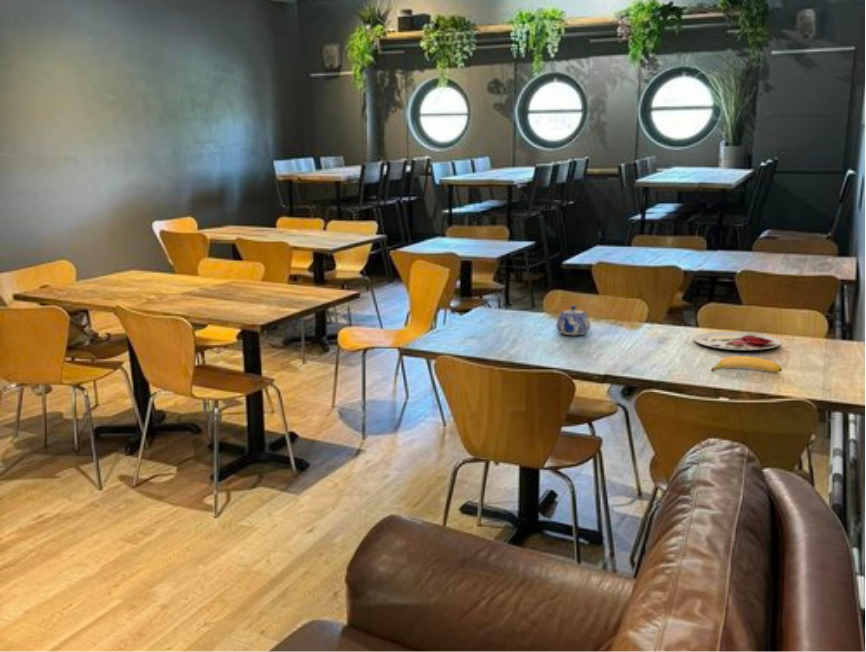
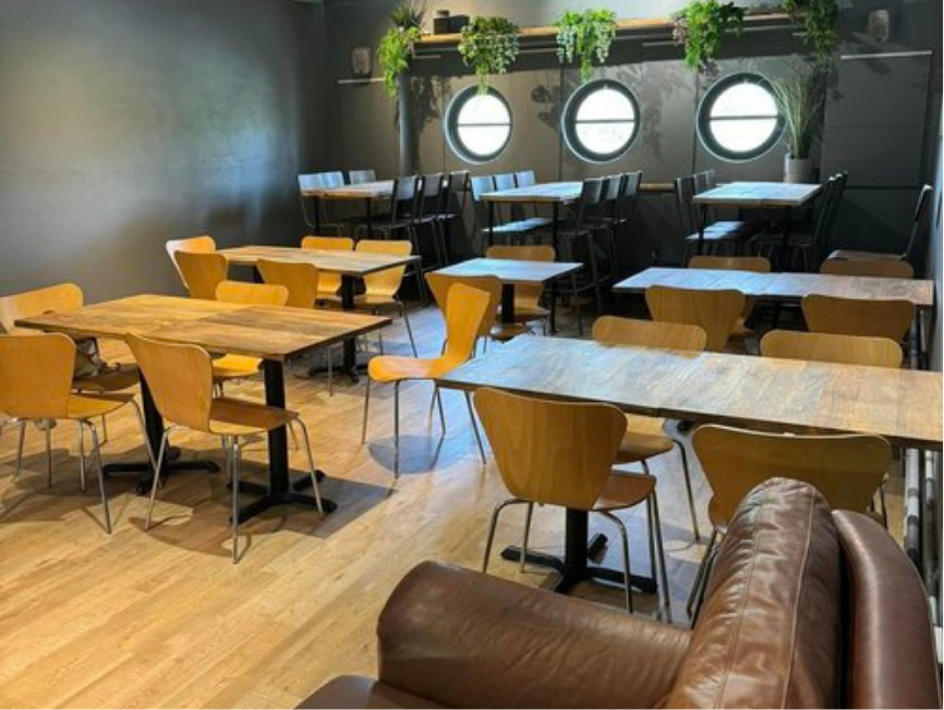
- plate (736, 339)
- teapot (572, 320)
- banana (746, 364)
